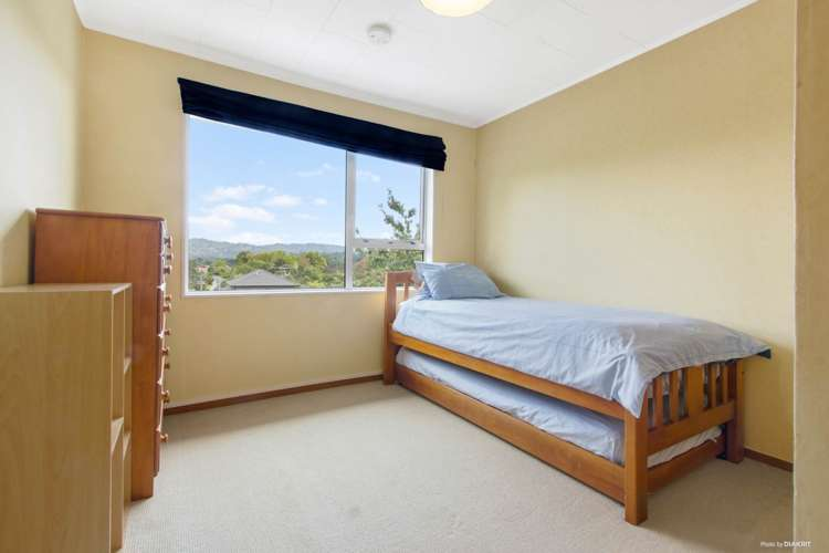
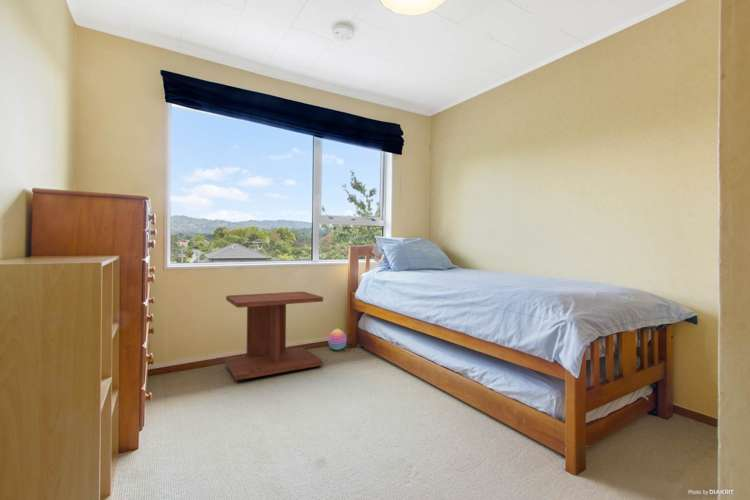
+ stacking toy (337, 338)
+ side table (274, 331)
